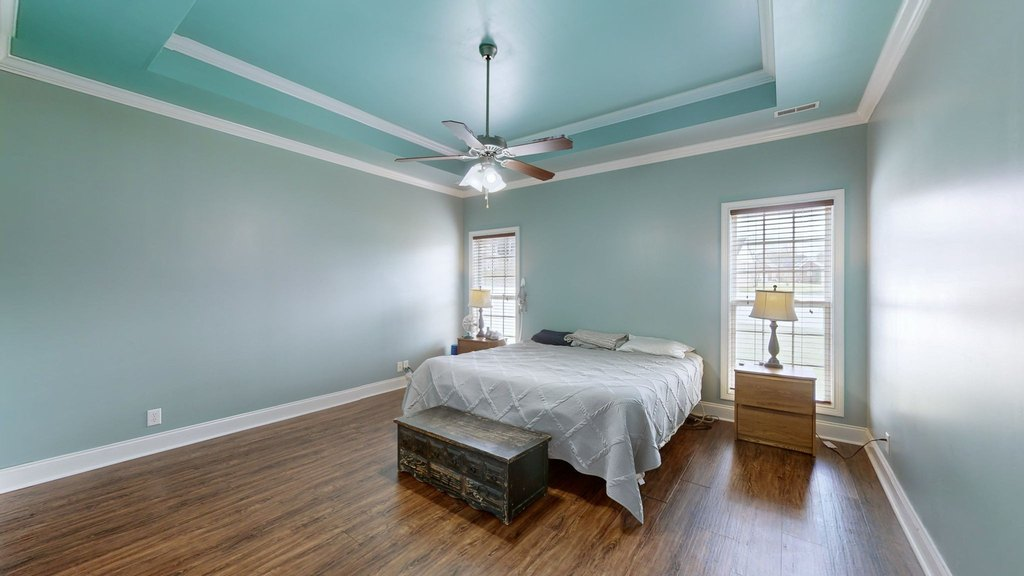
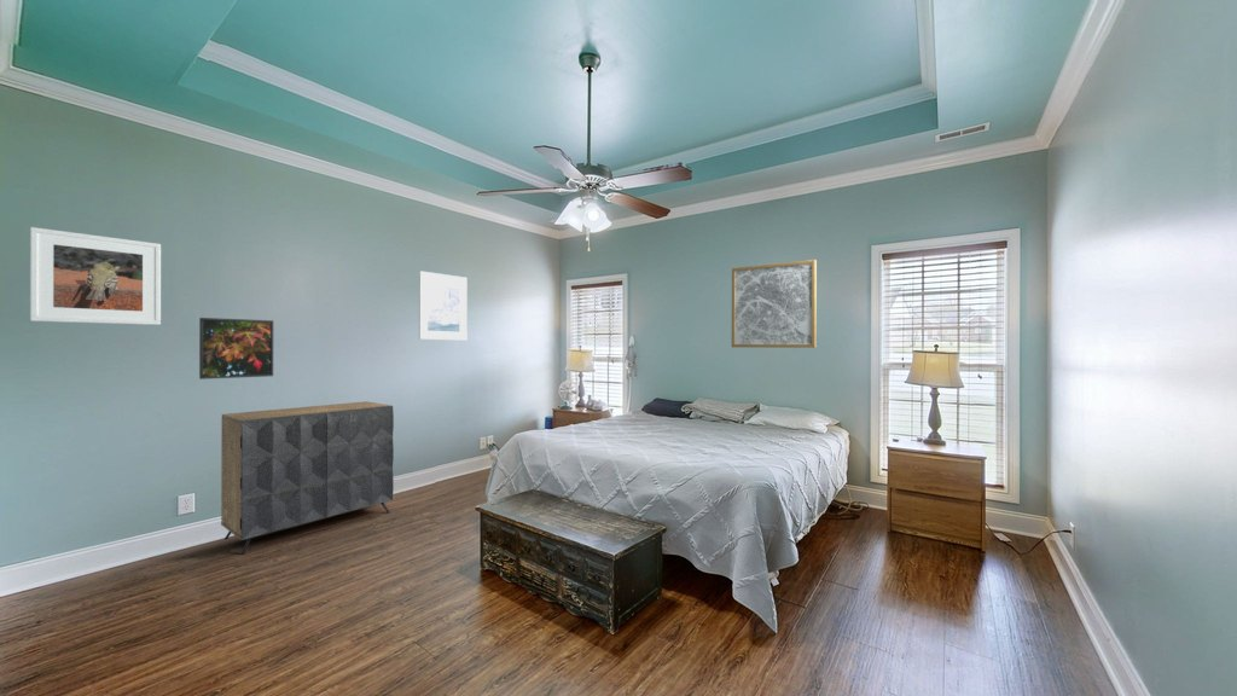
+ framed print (238, 348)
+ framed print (443, 307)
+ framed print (100, 279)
+ dresser (313, 466)
+ wall art (771, 306)
